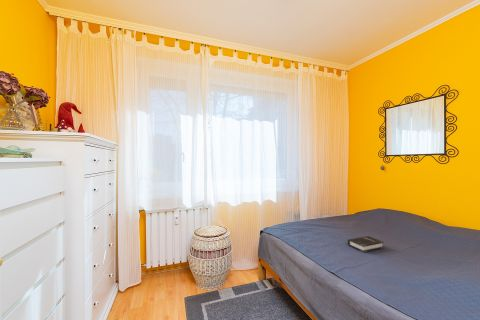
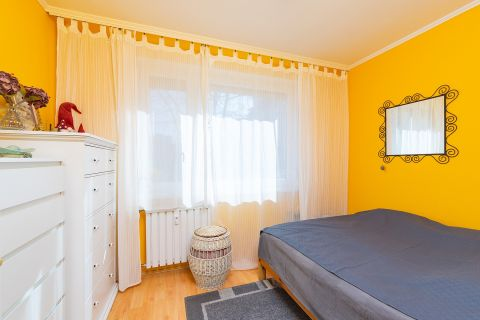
- hardback book (365, 243)
